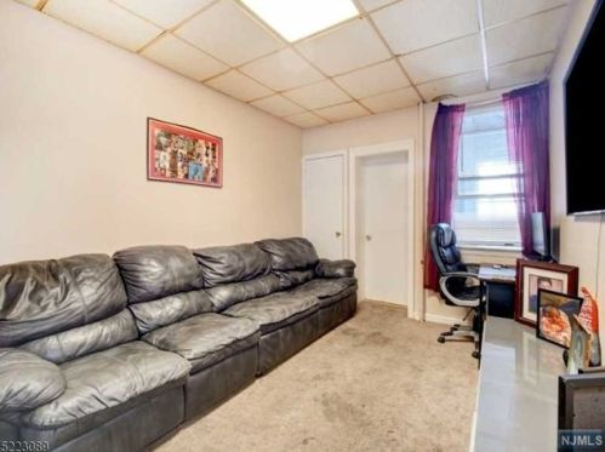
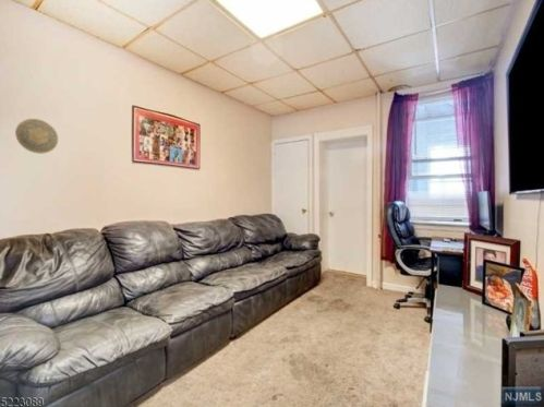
+ decorative plate (38, 135)
